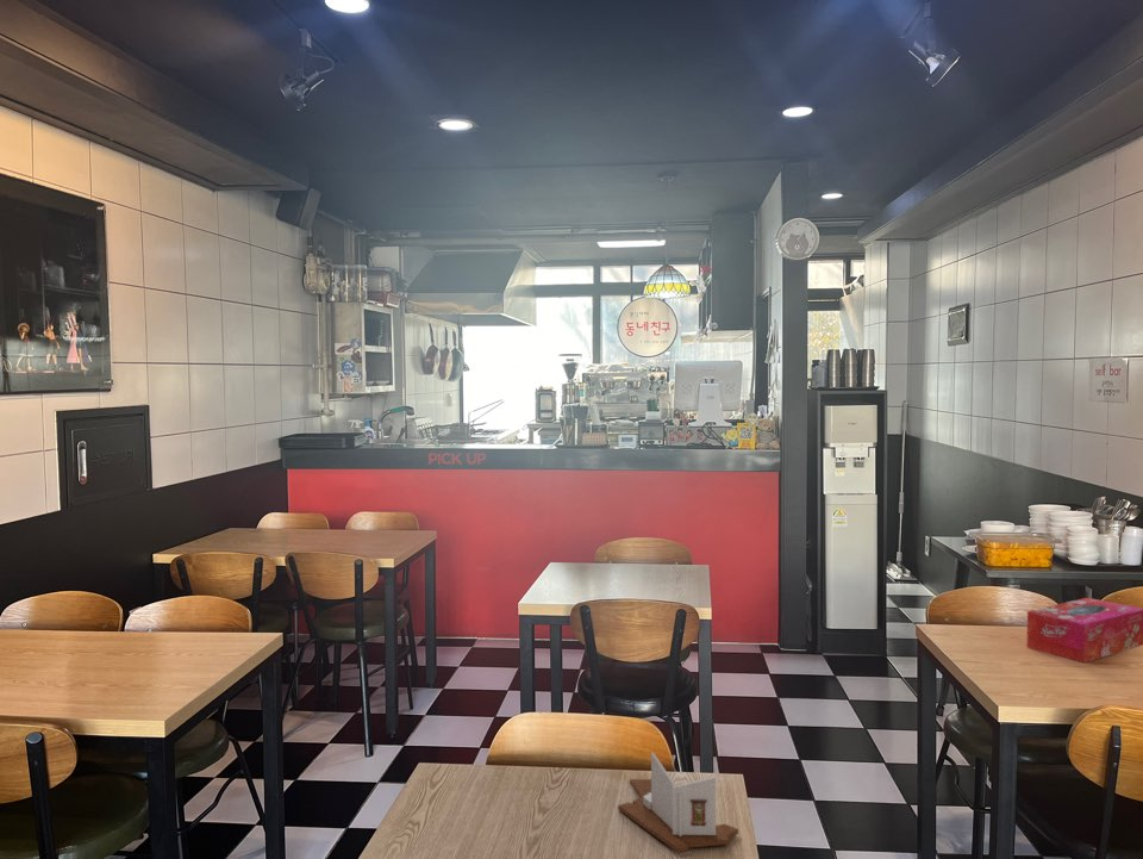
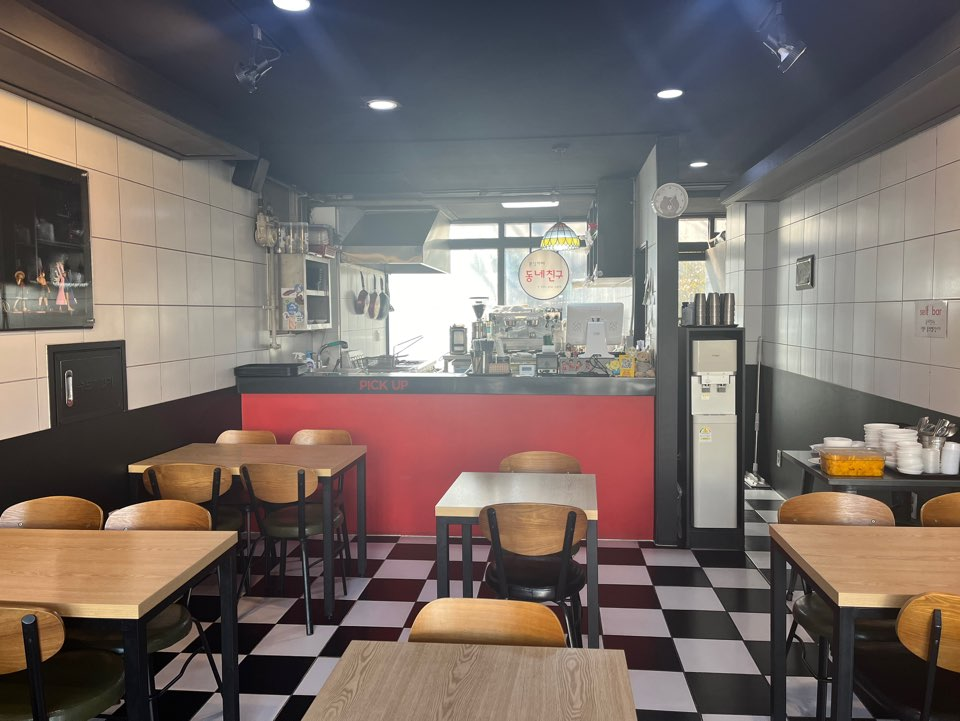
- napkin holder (674, 784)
- tissue box (1085, 628)
